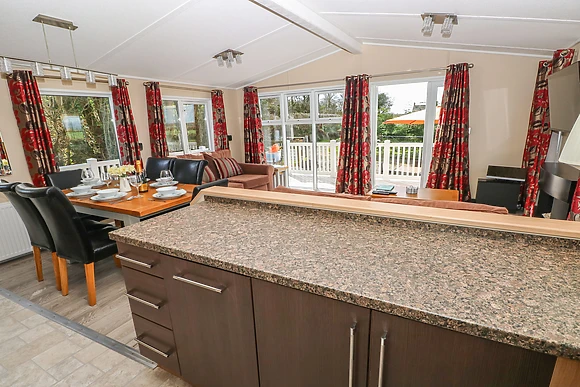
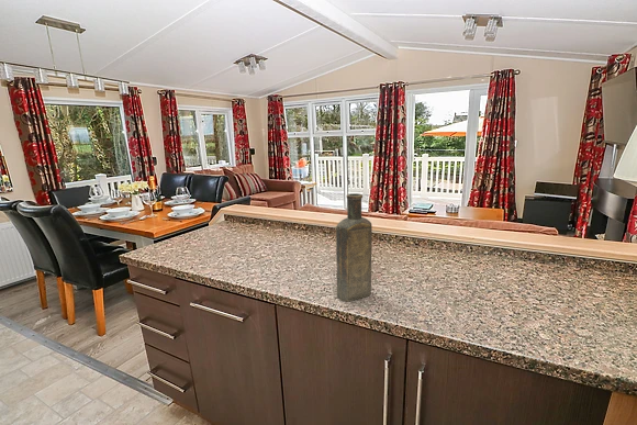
+ bottle (351, 246)
